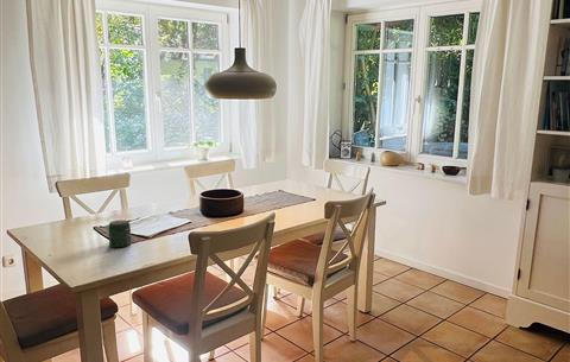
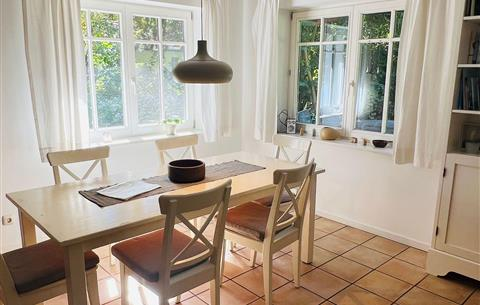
- jar (119, 233)
